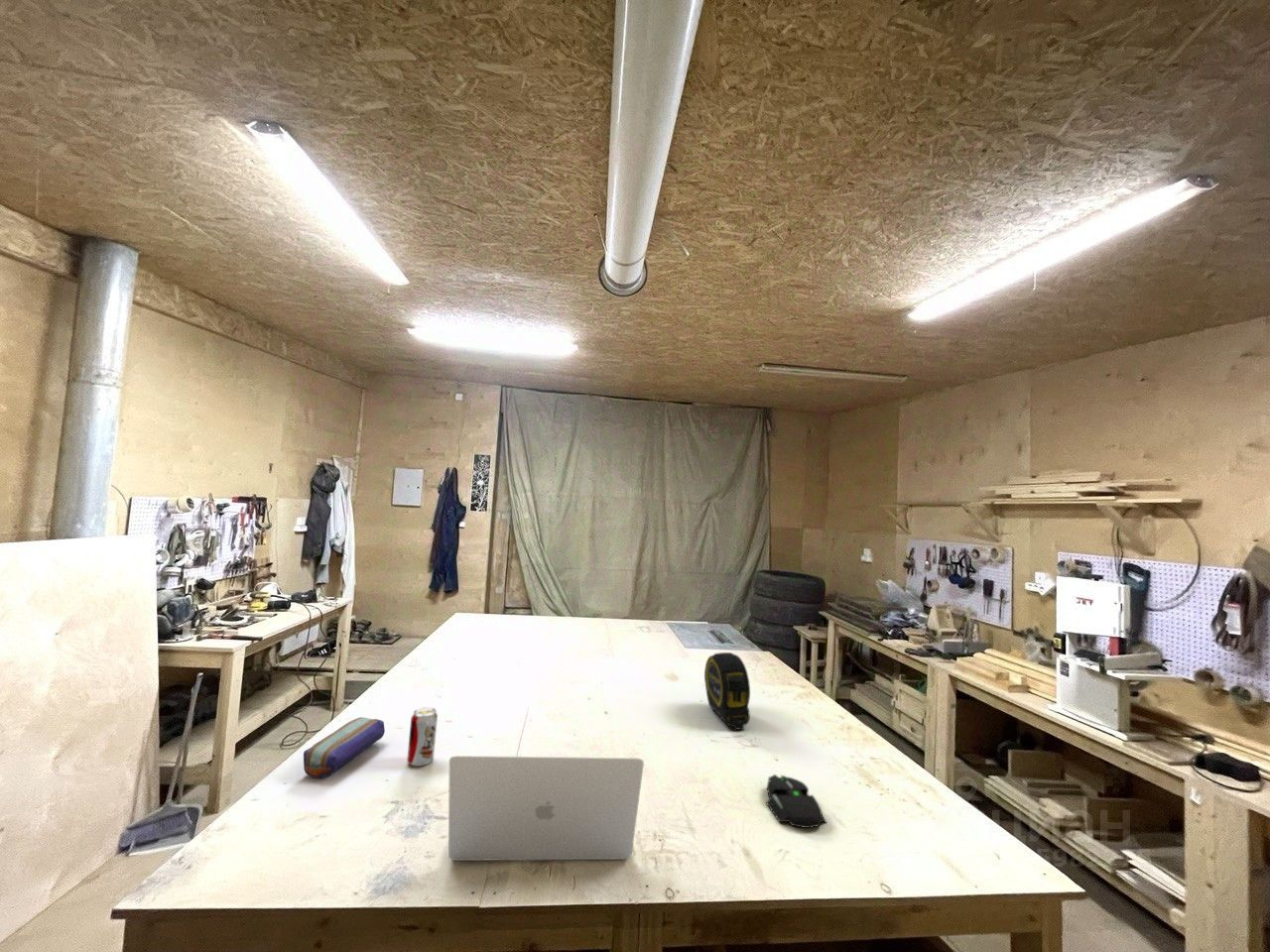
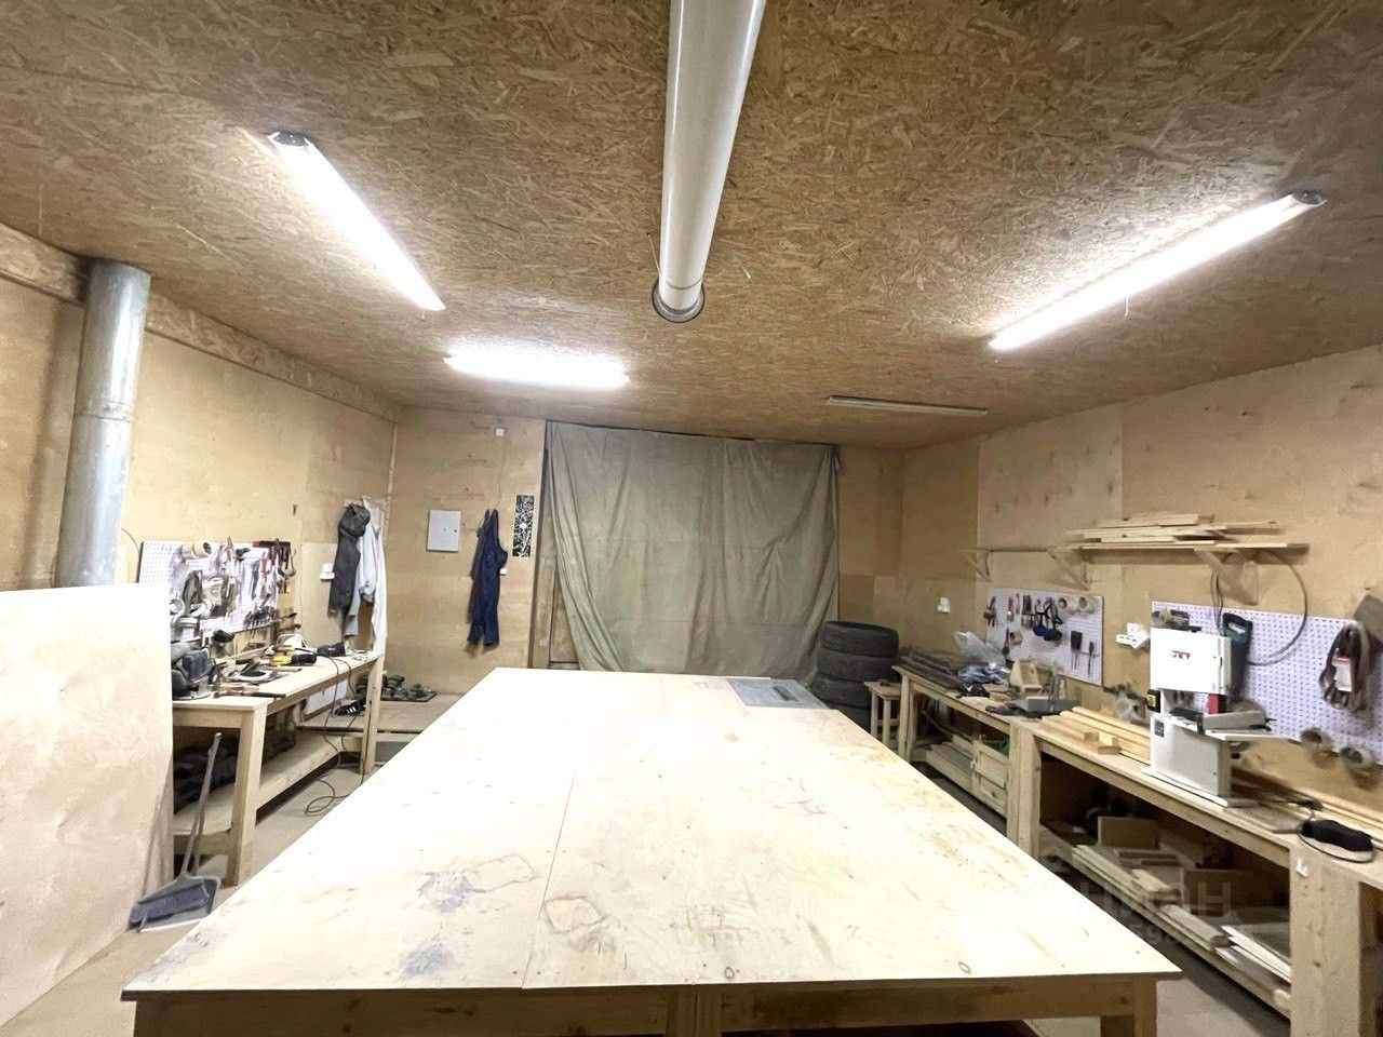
- mouse (792, 797)
- laptop (549, 774)
- beverage can (422, 736)
- tape measure (726, 684)
- pencil case (347, 743)
